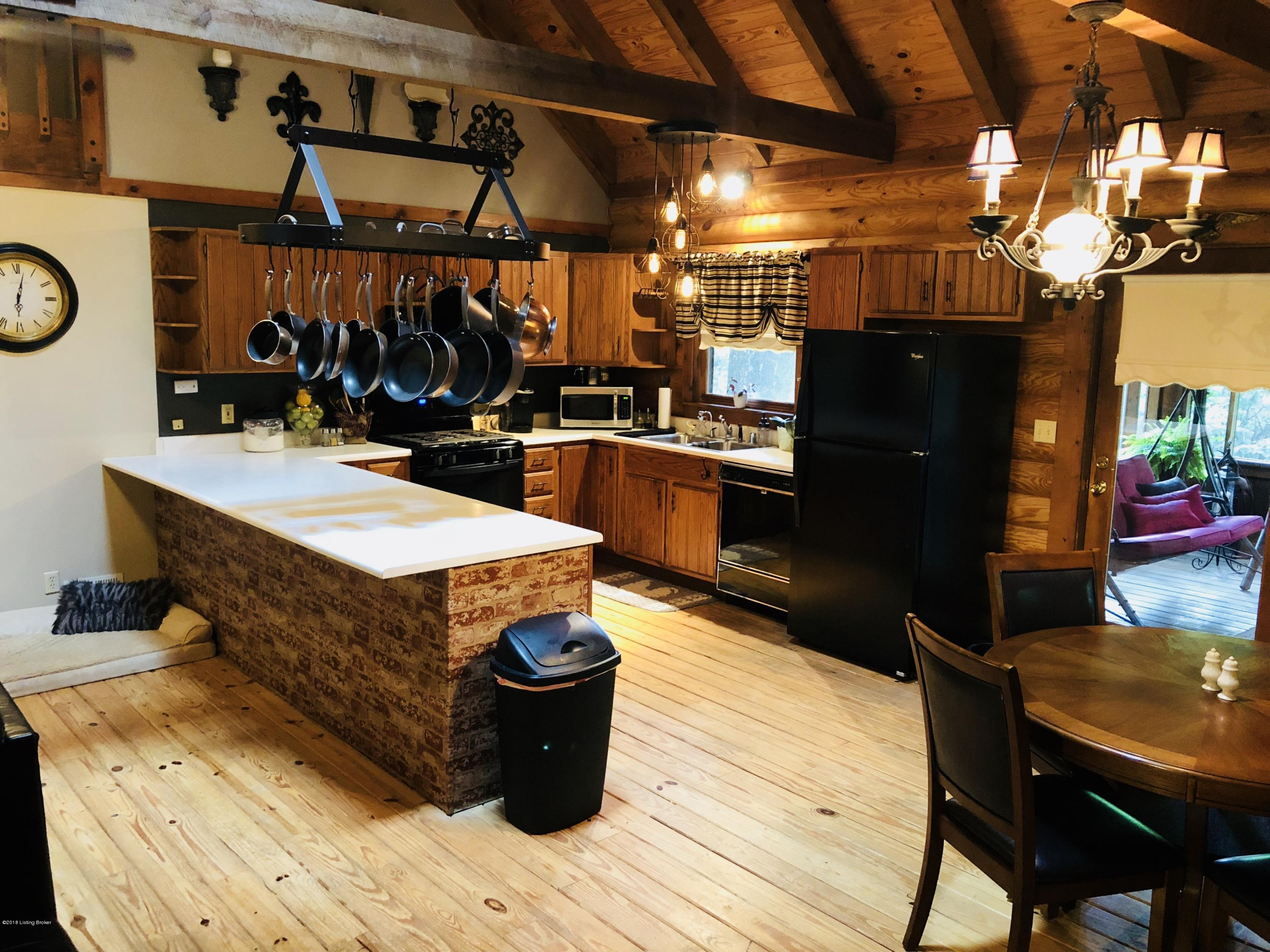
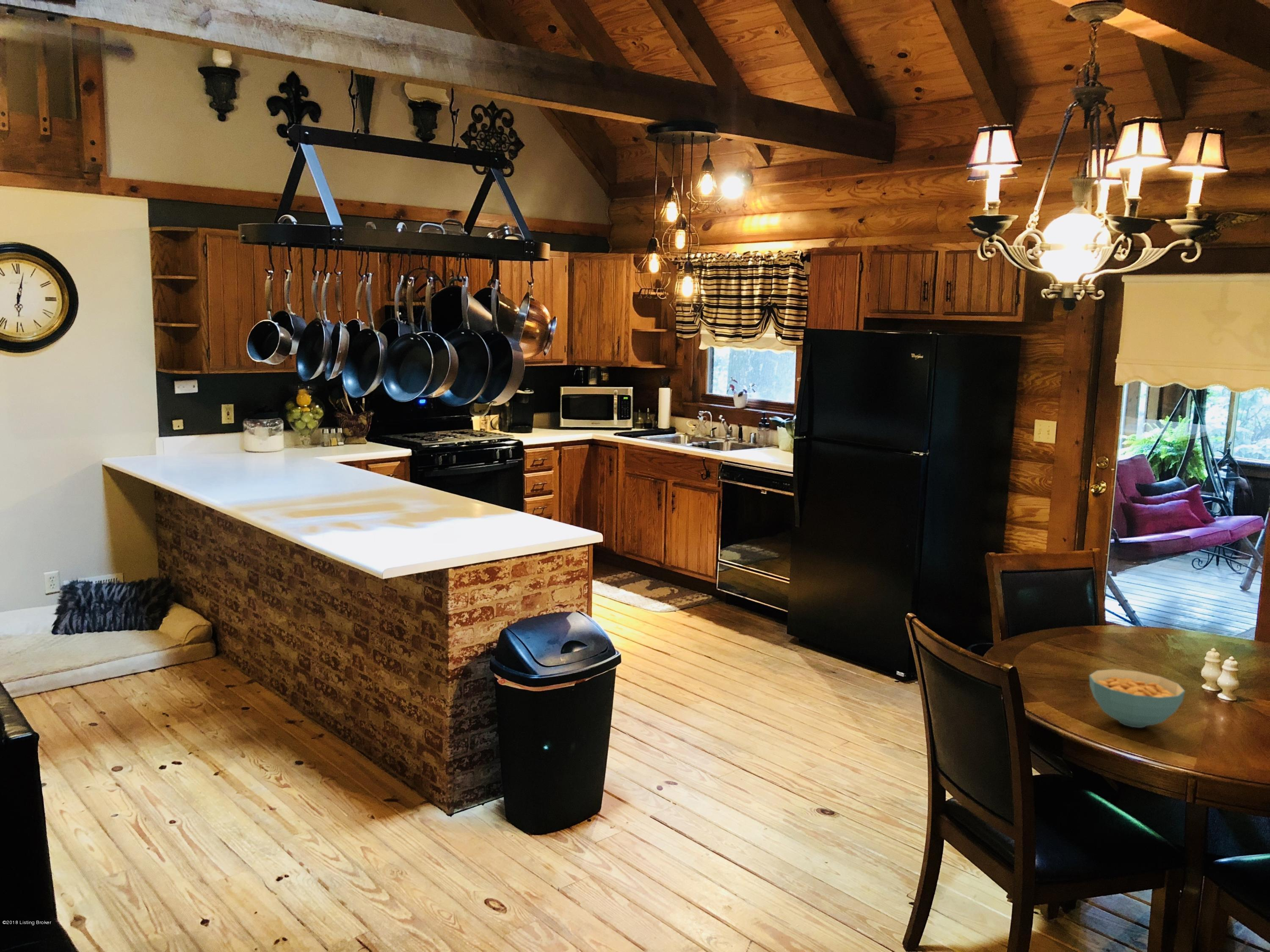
+ cereal bowl (1134, 703)
